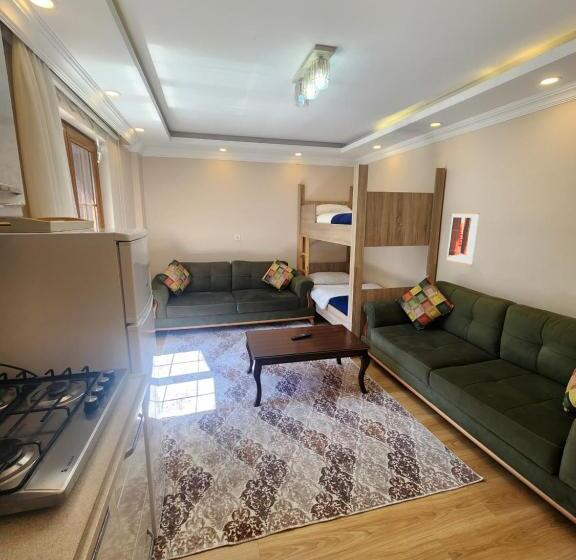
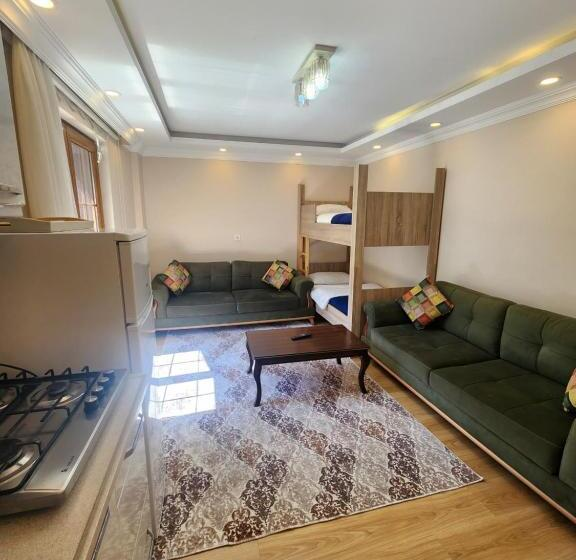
- wall art (461, 238)
